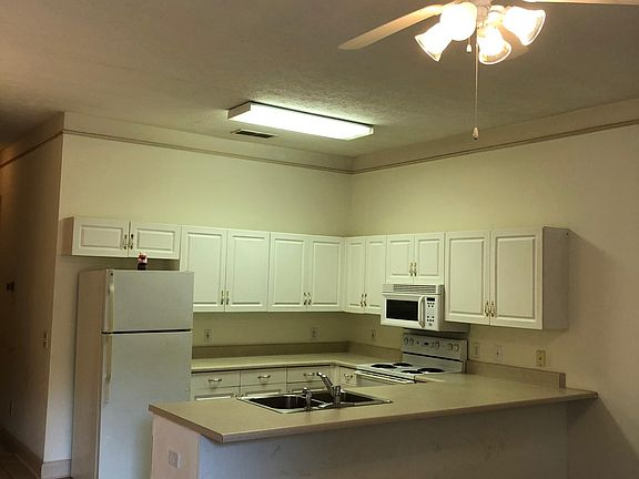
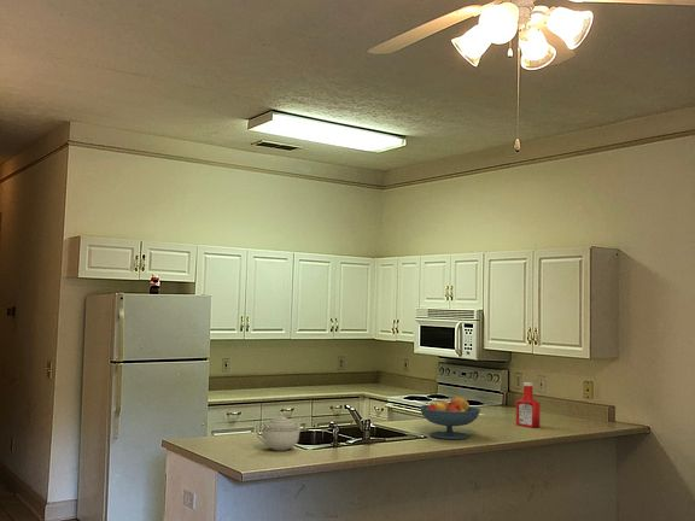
+ fruit bowl (449, 416)
+ teapot (280, 431)
+ soap bottle (527, 404)
